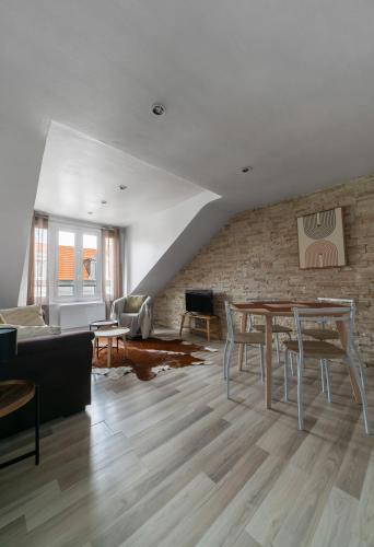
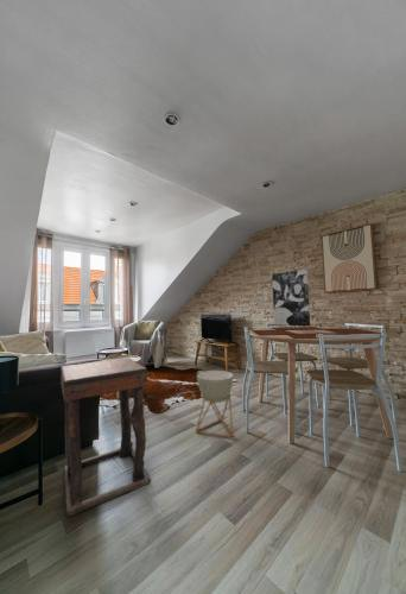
+ side table (121, 421)
+ planter (215, 402)
+ wall art (290, 298)
